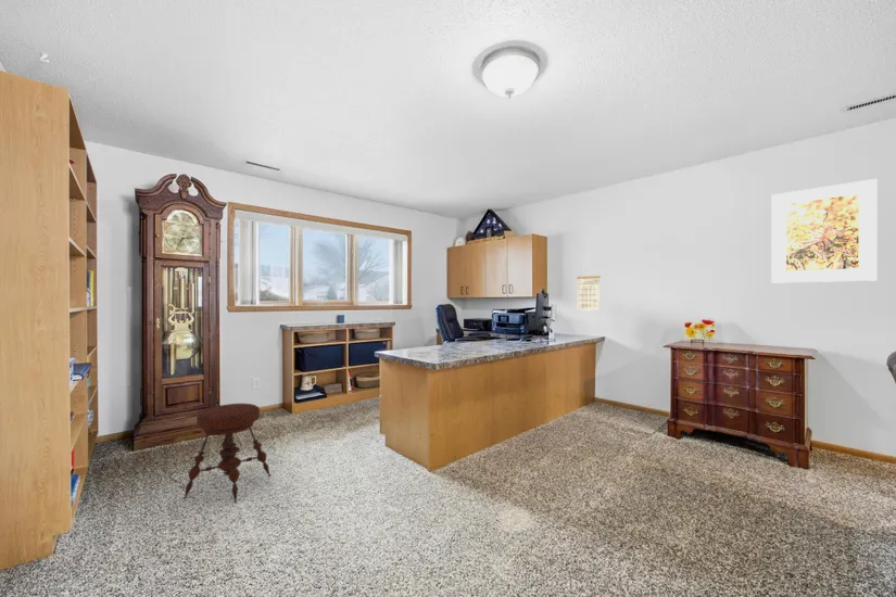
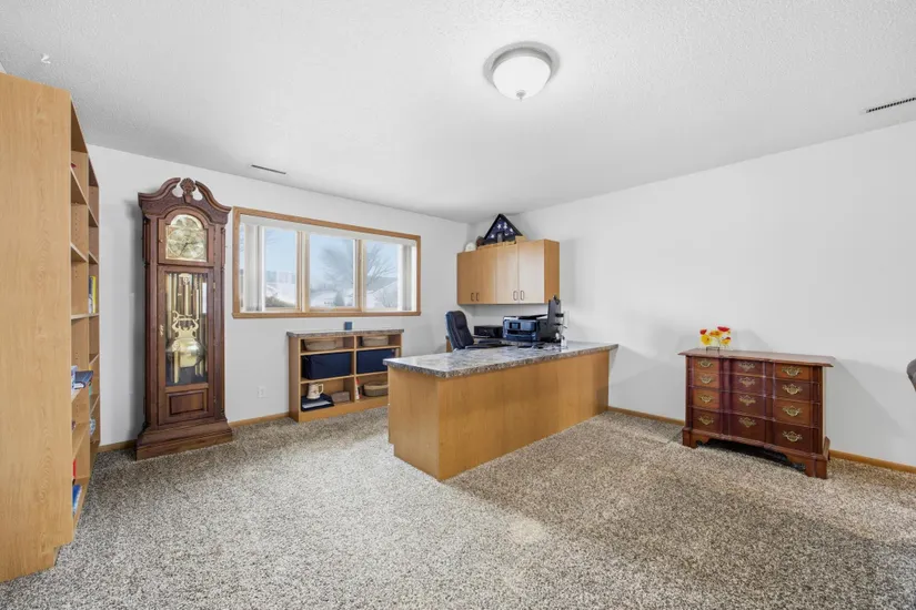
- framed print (820, 234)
- stool (229, 447)
- calendar (588, 289)
